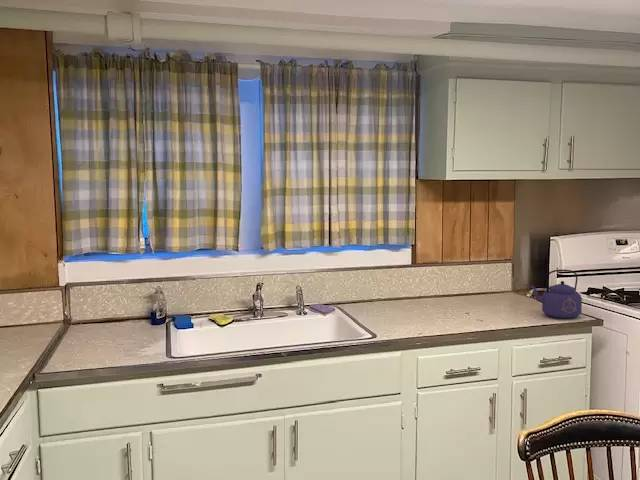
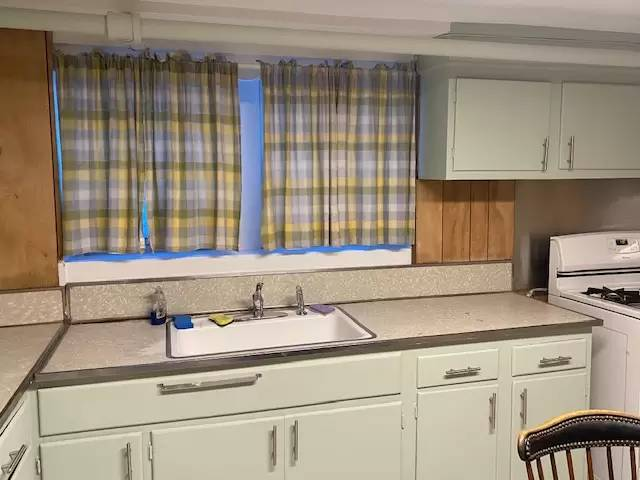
- kettle (555, 292)
